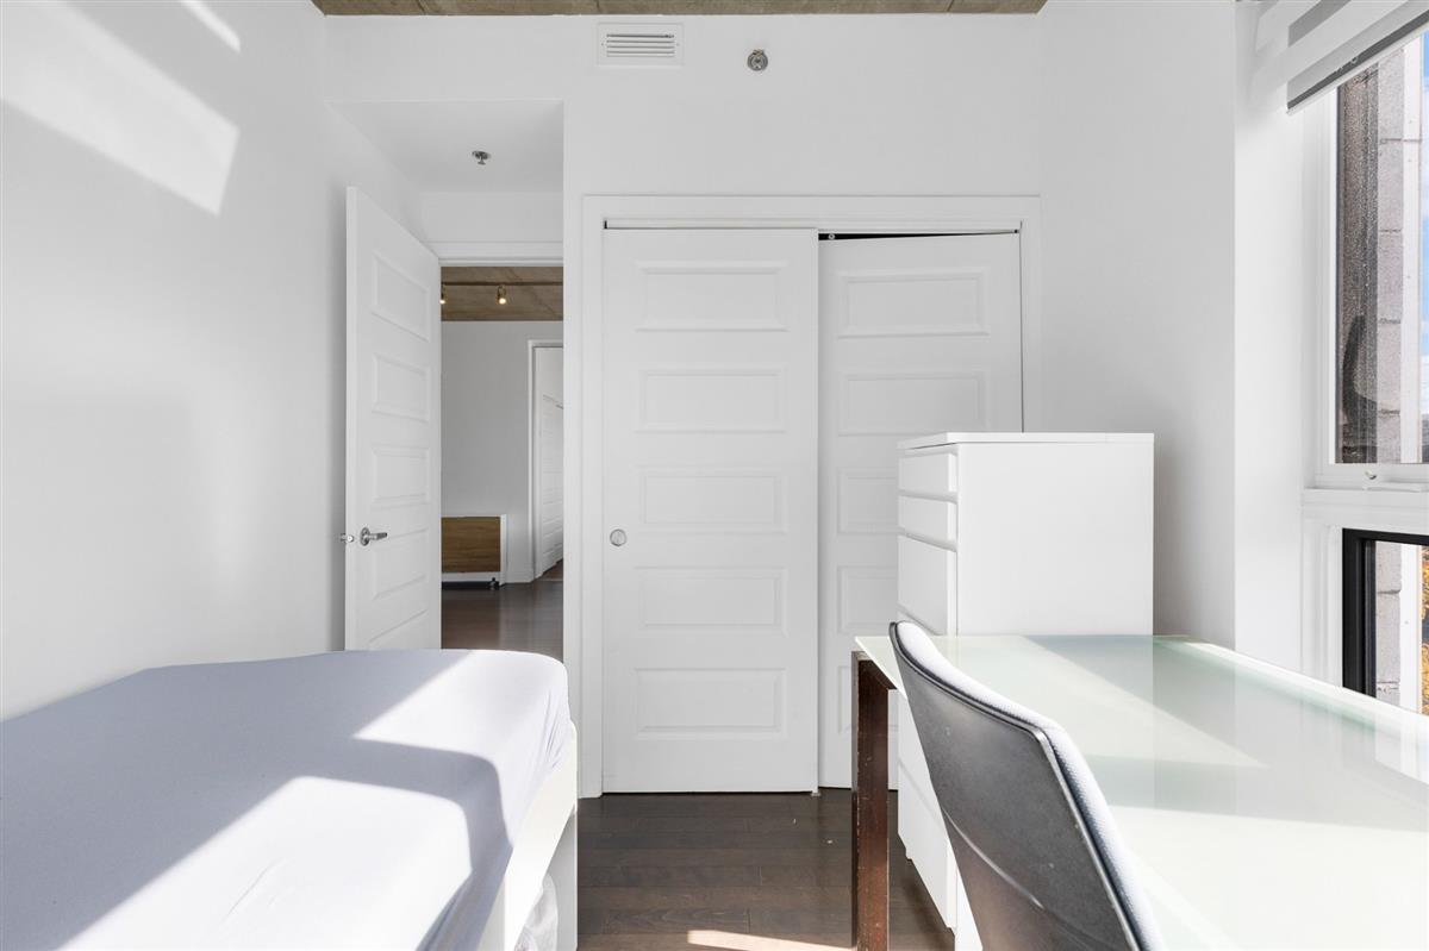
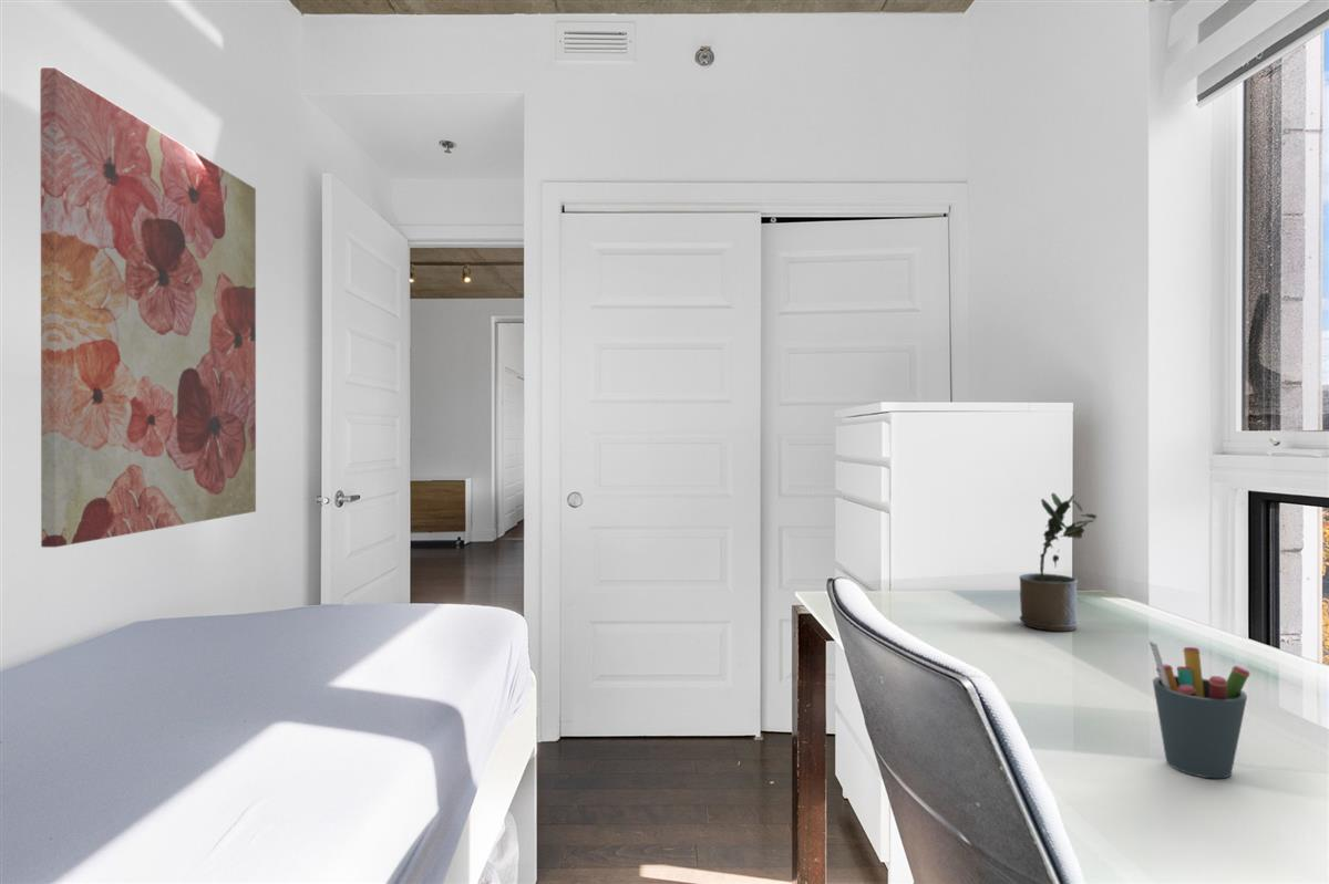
+ pen holder (1197, 705)
+ wall art (168, 333)
+ potted plant (1058, 560)
